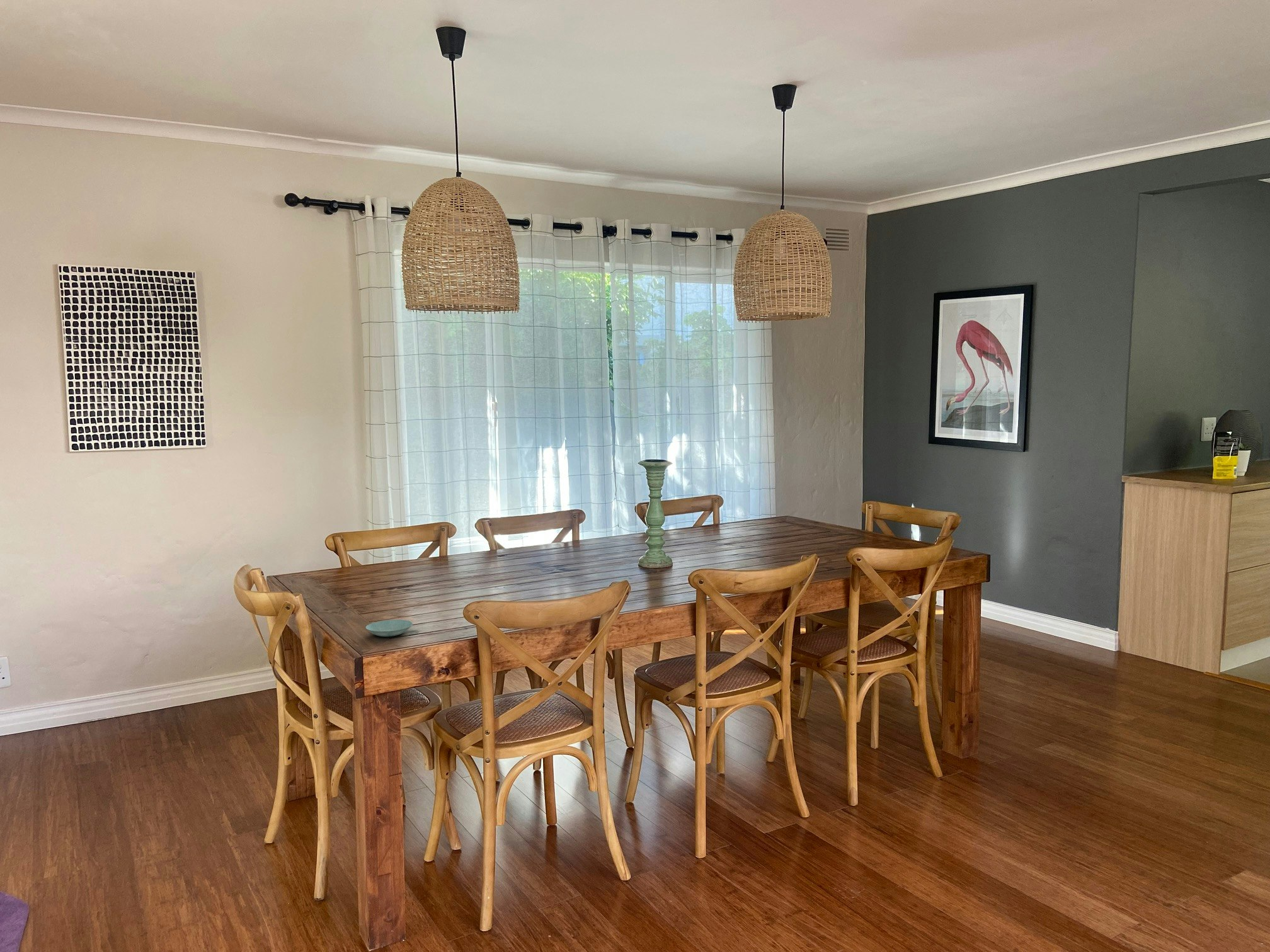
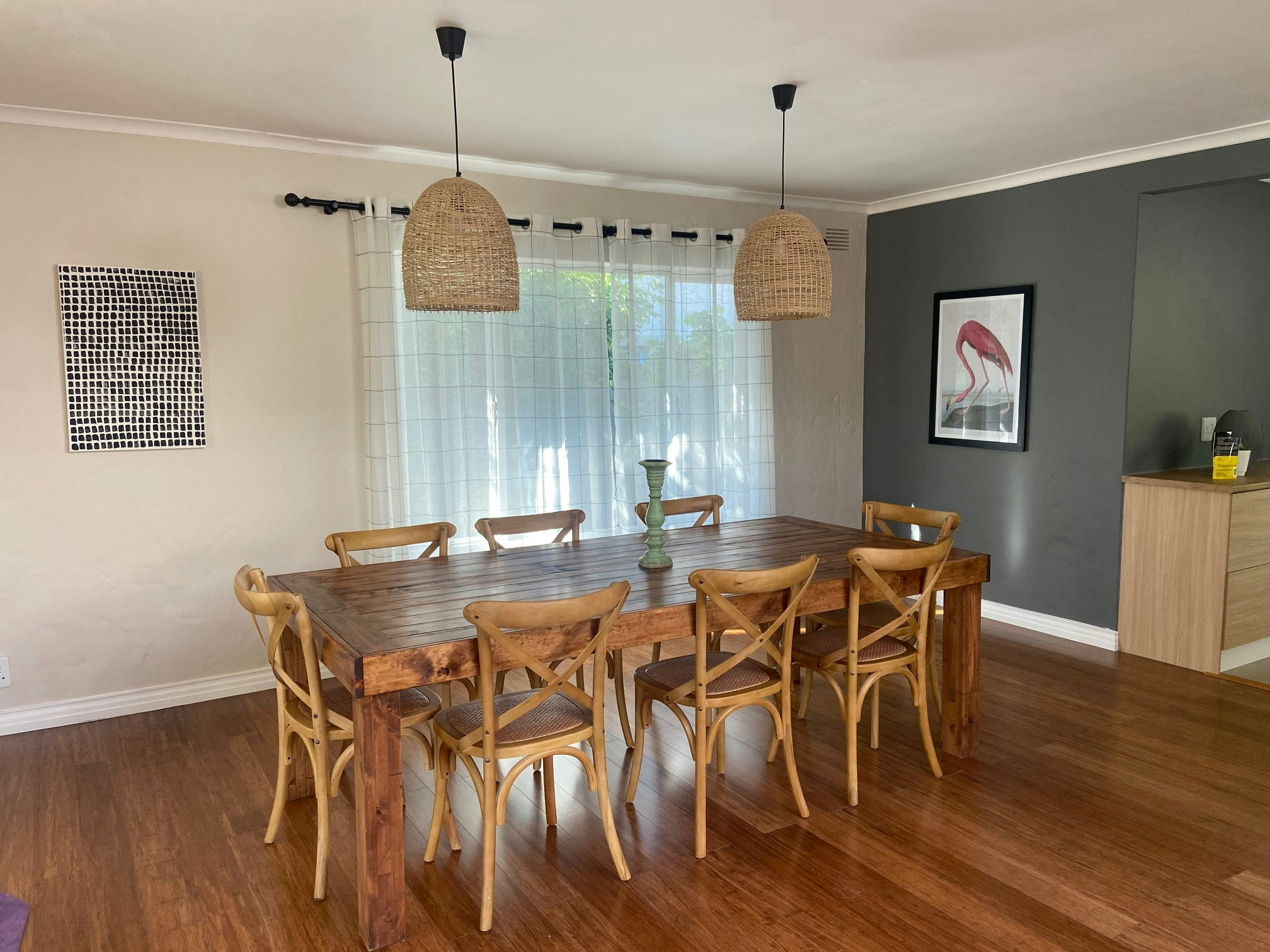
- saucer (389, 629)
